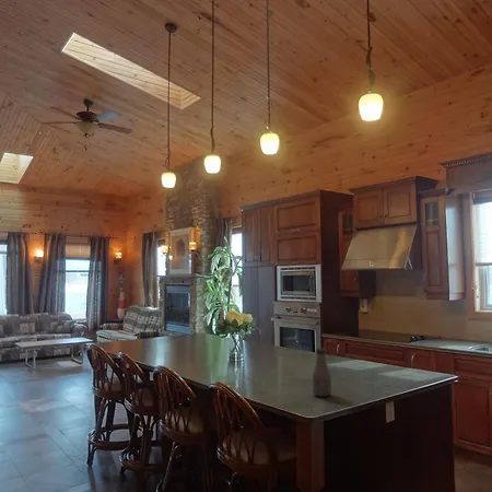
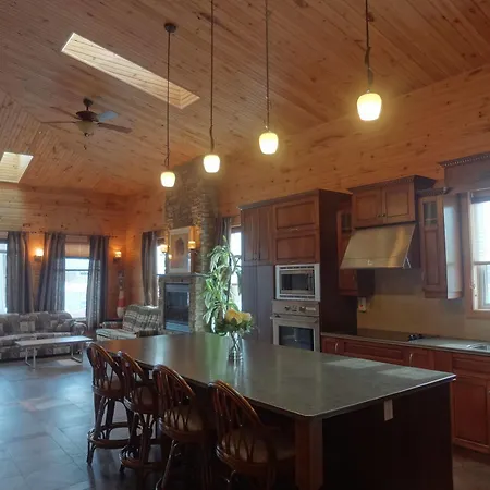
- bottle (321, 372)
